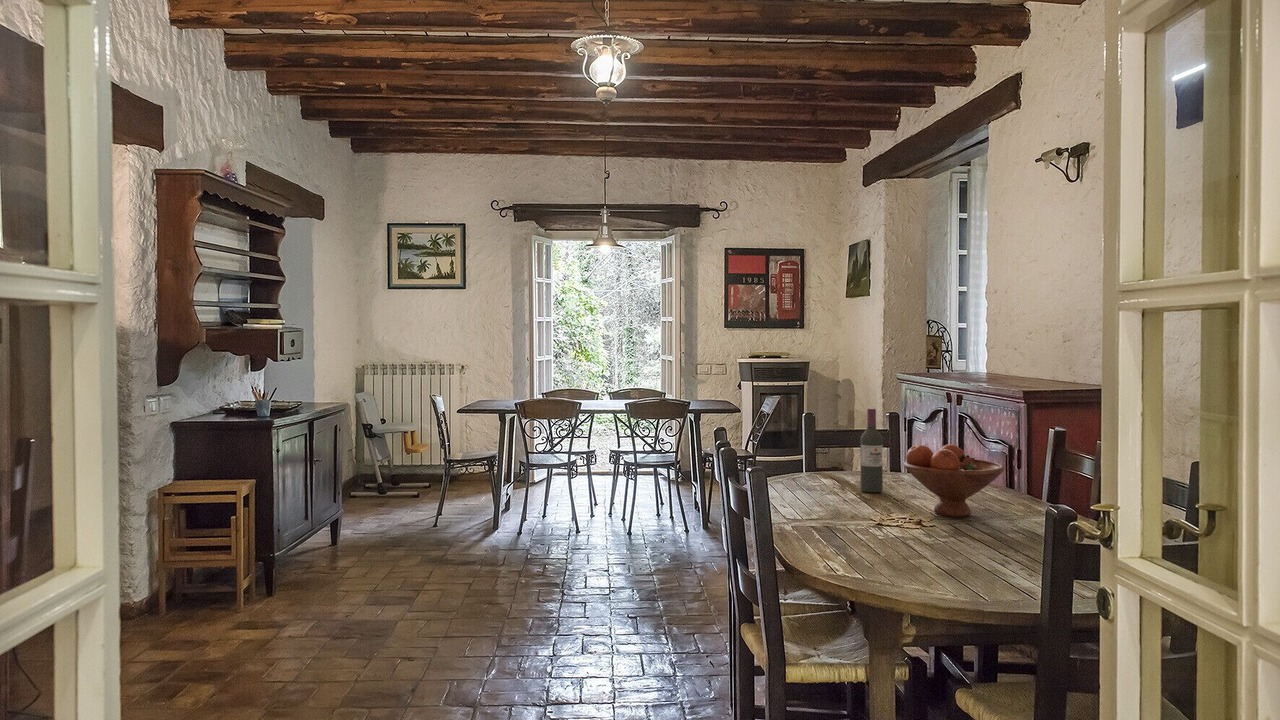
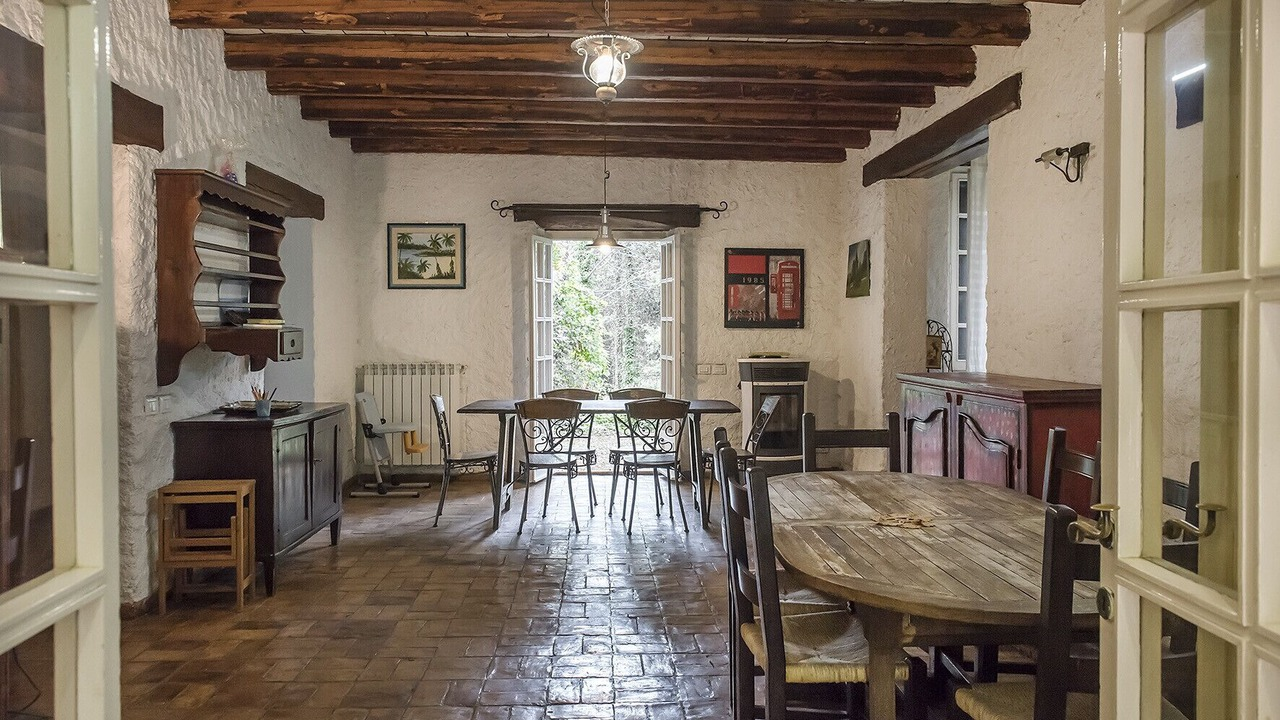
- wine bottle (871, 449)
- fruit bowl (952, 479)
